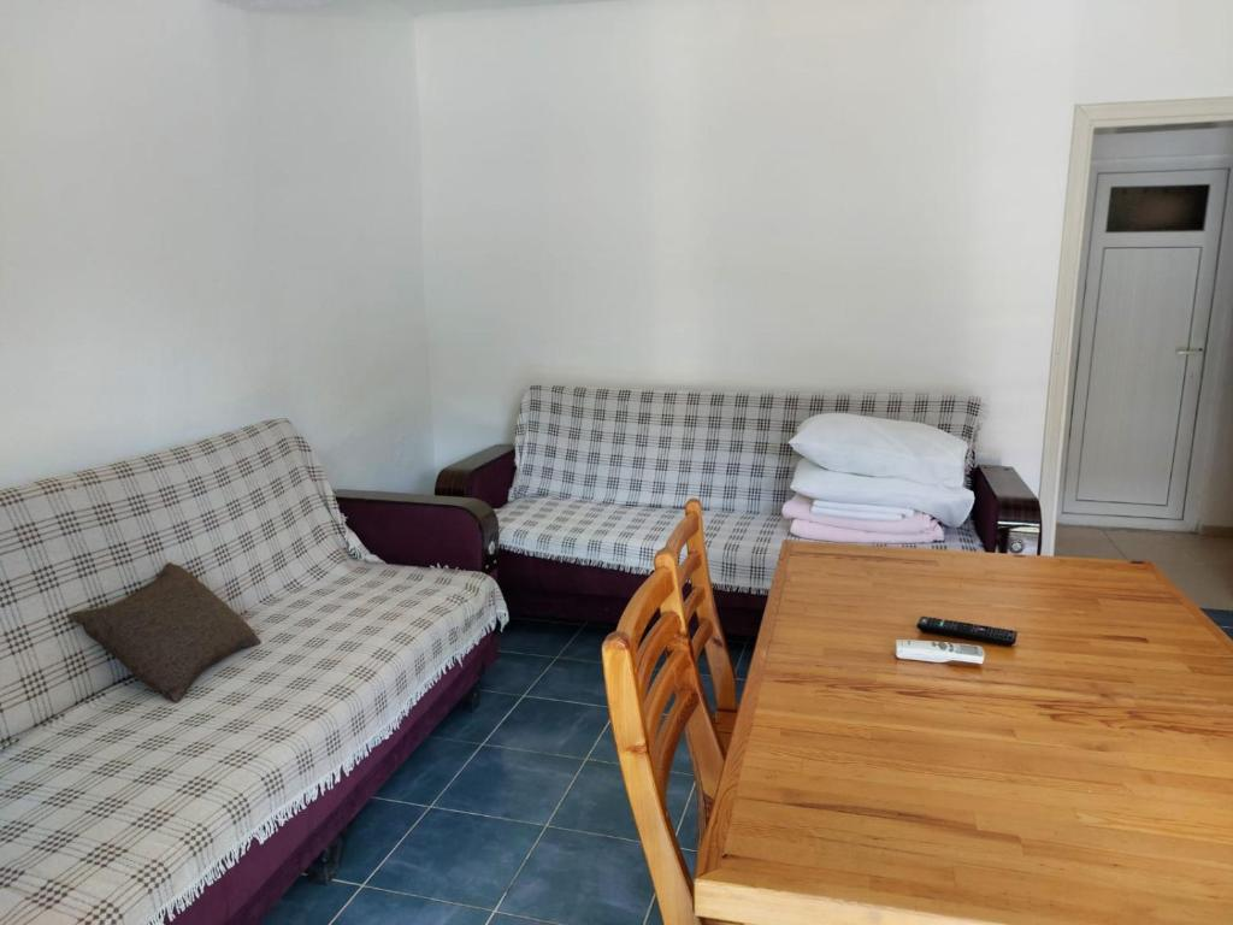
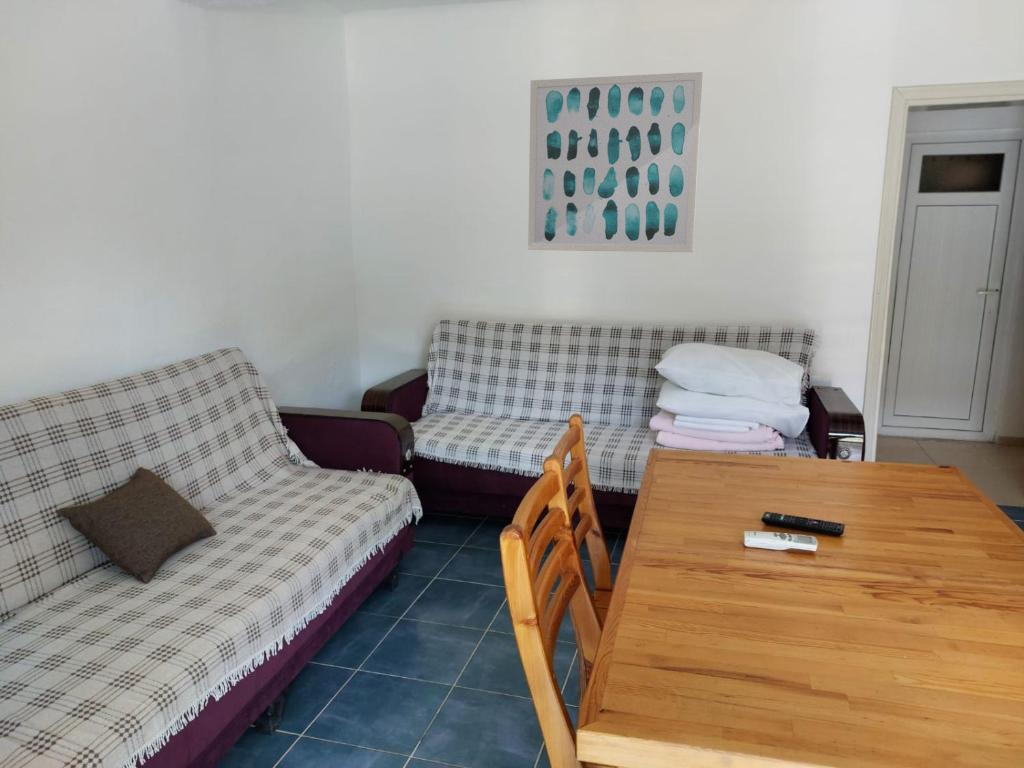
+ wall art (611, 165)
